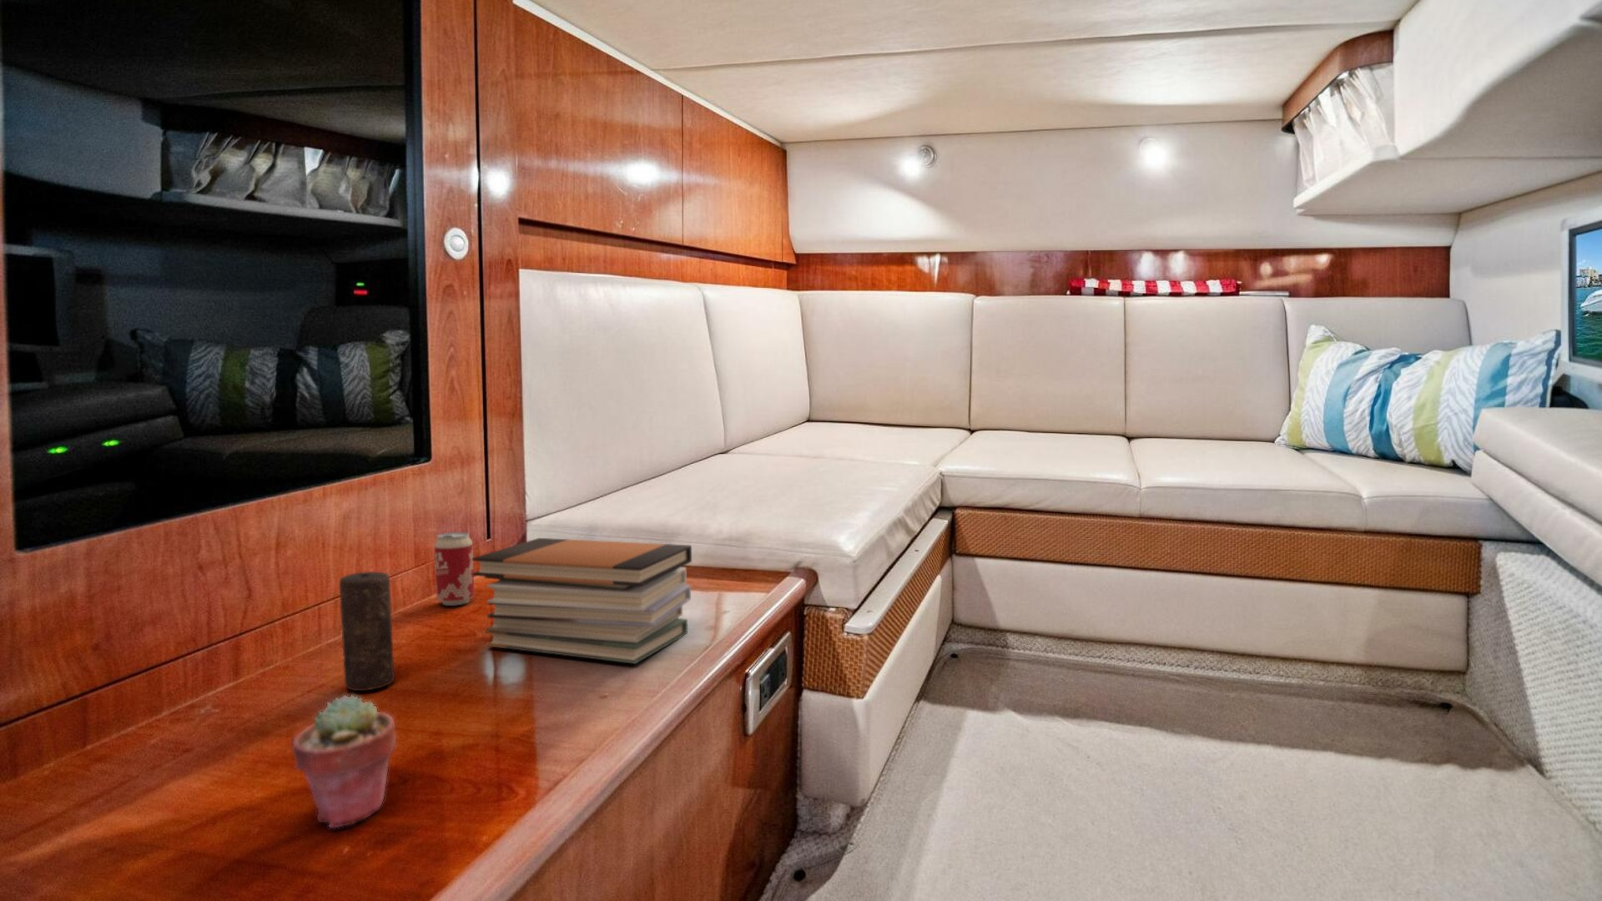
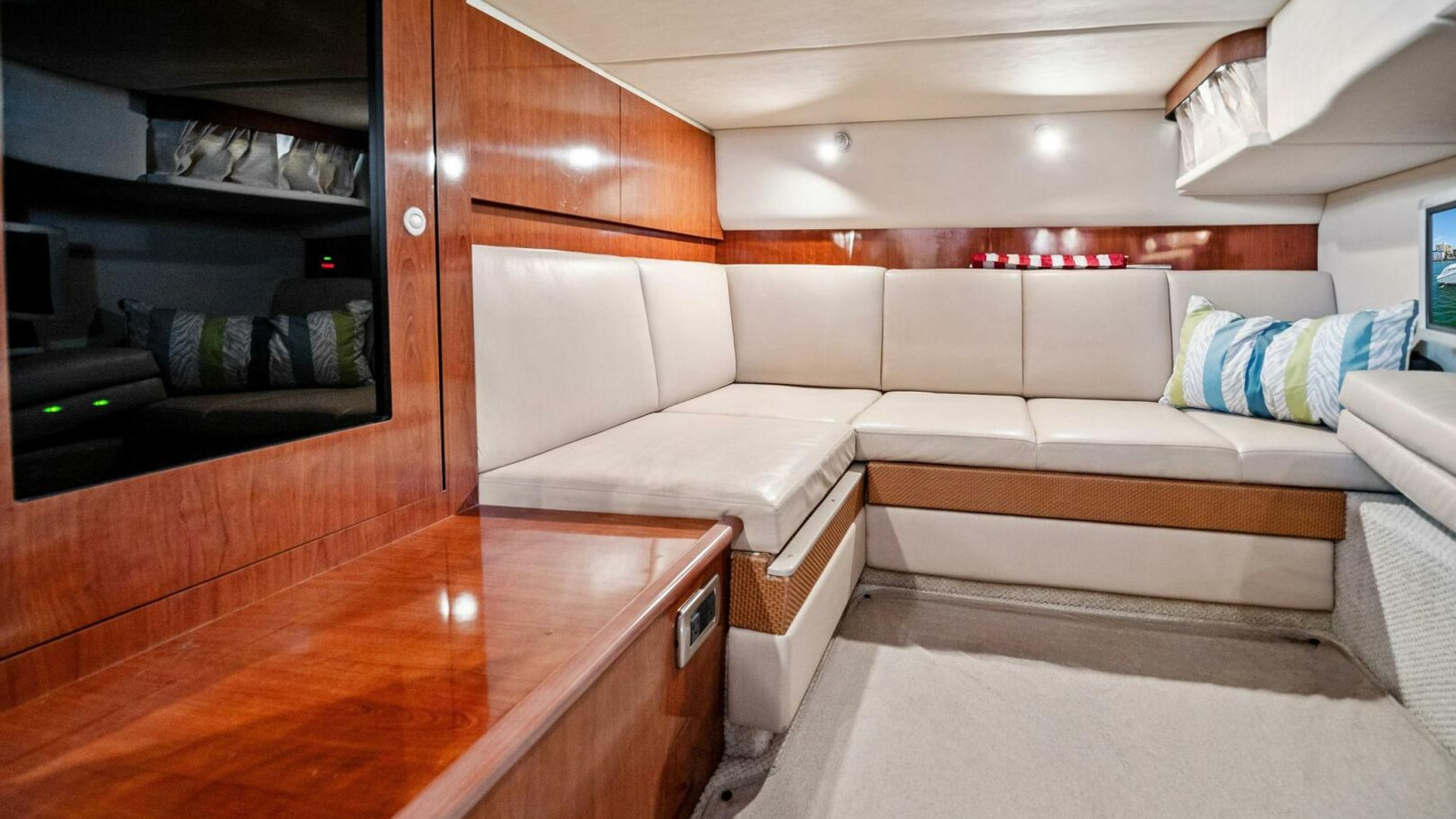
- candle (367, 630)
- book stack (589, 595)
- beverage can (454, 568)
- potted succulent (347, 754)
